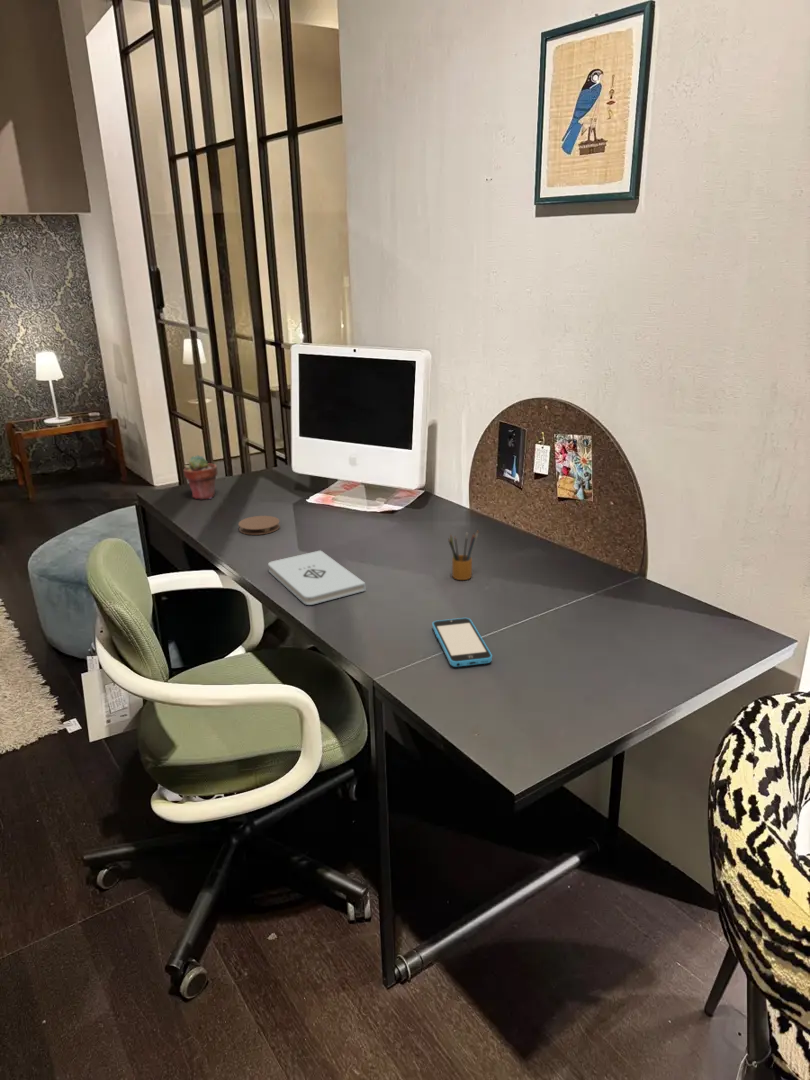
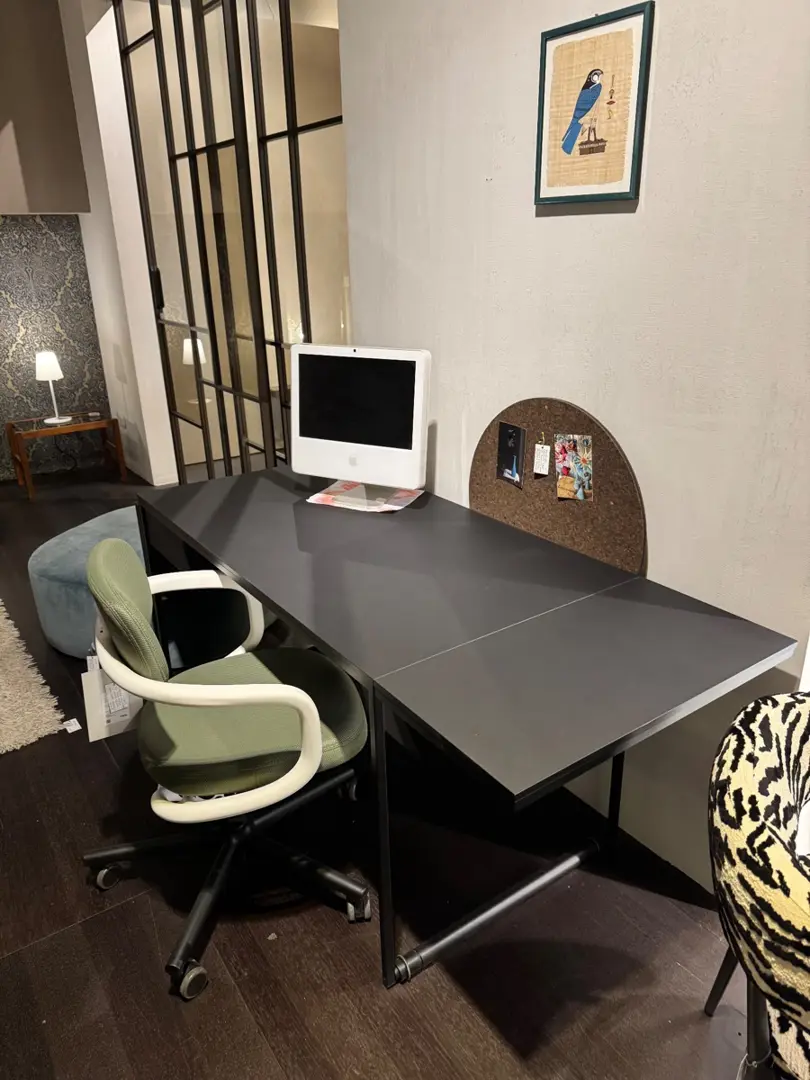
- pencil box (461, 555)
- potted succulent (201, 475)
- smartphone (460, 641)
- coaster (259, 524)
- notepad (314, 576)
